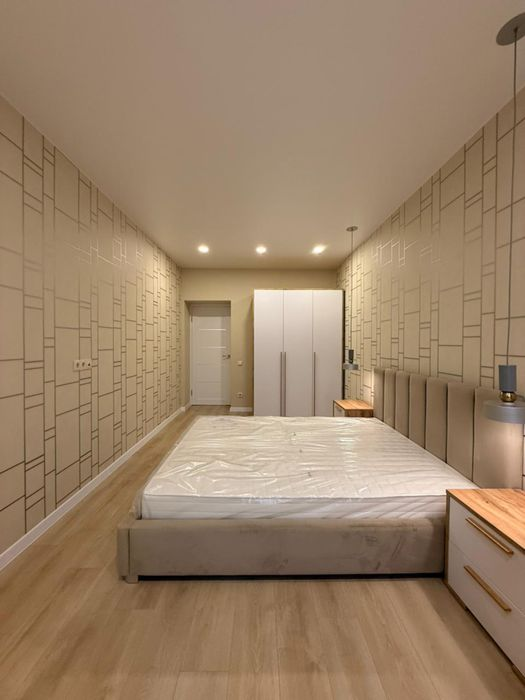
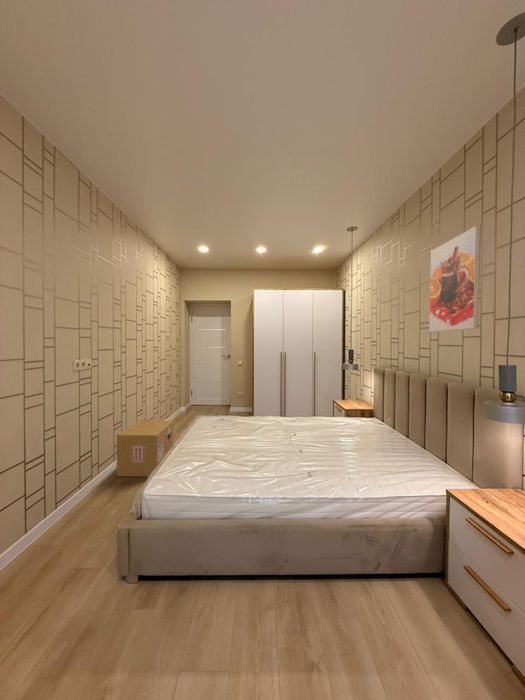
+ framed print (451, 285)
+ cardboard box (147, 446)
